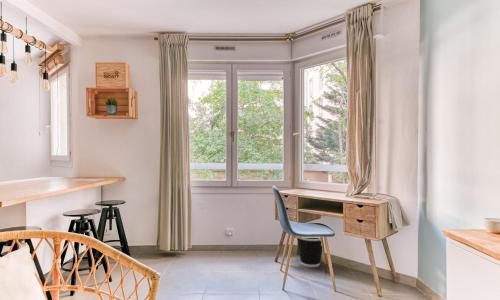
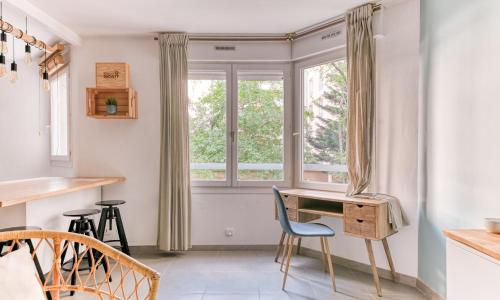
- wastebasket (310, 249)
